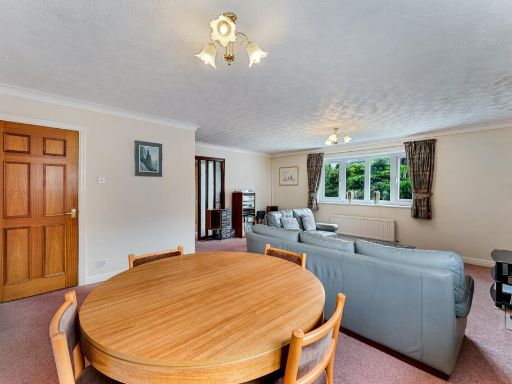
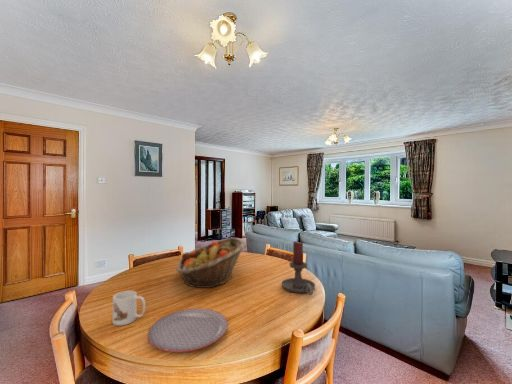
+ mug (129, 307)
+ fruit basket (211, 259)
+ plate (189, 329)
+ candle holder (300, 265)
